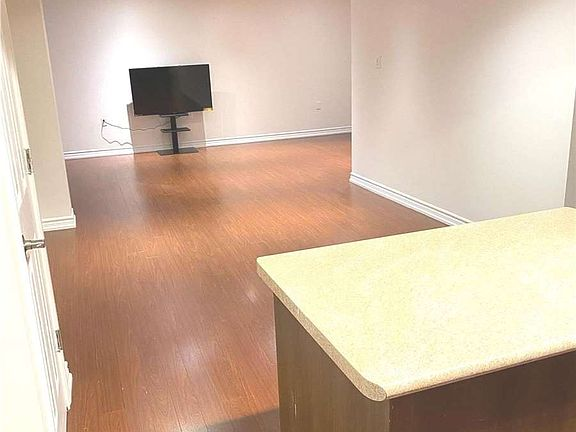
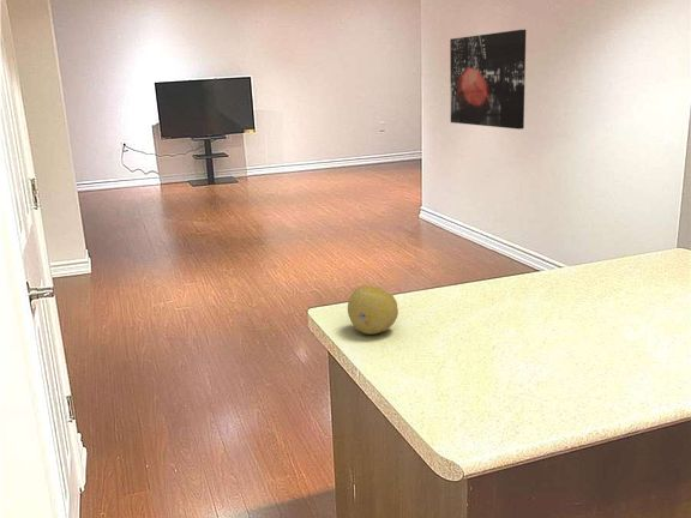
+ fruit (372, 308)
+ wall art (483, 80)
